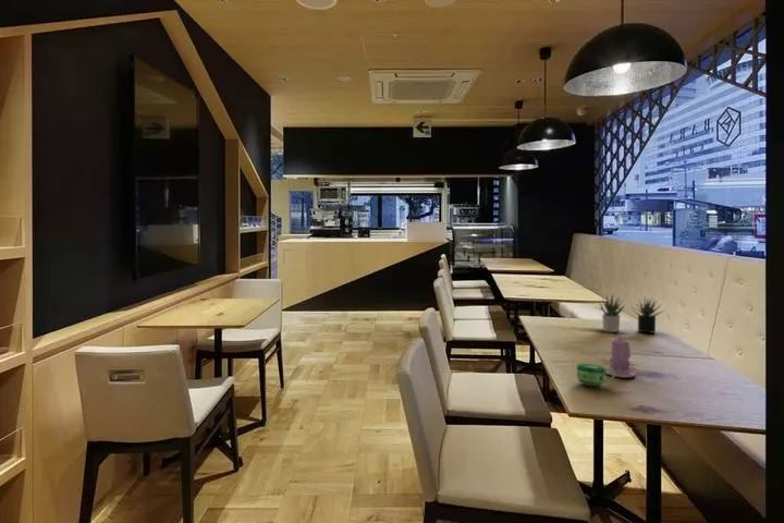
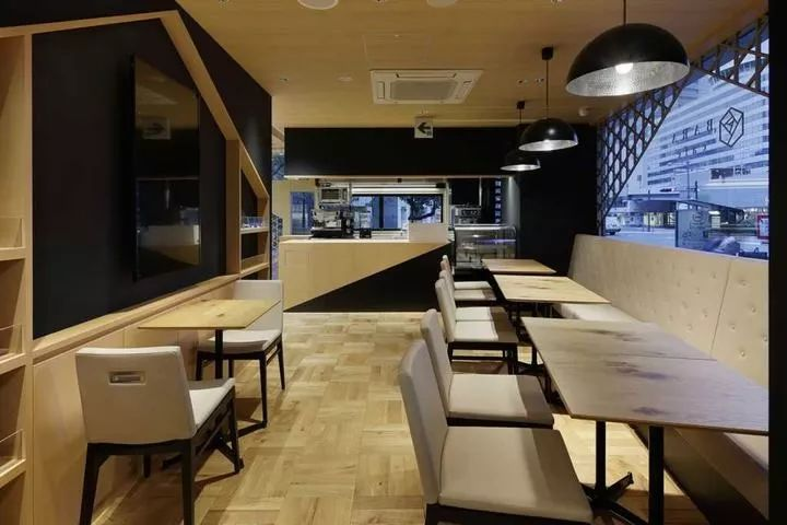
- cup (595, 374)
- candle (618, 353)
- succulent plant (632, 308)
